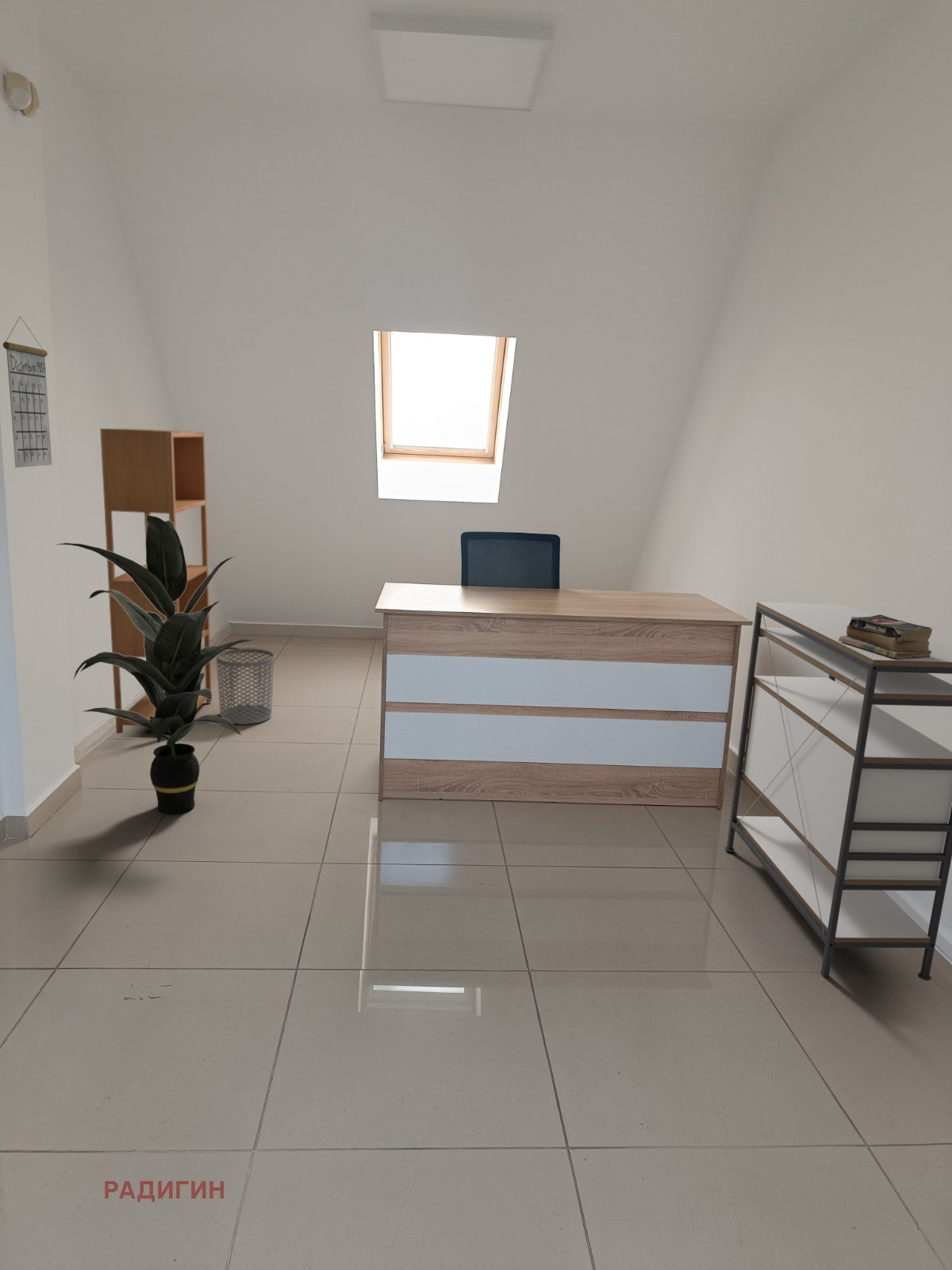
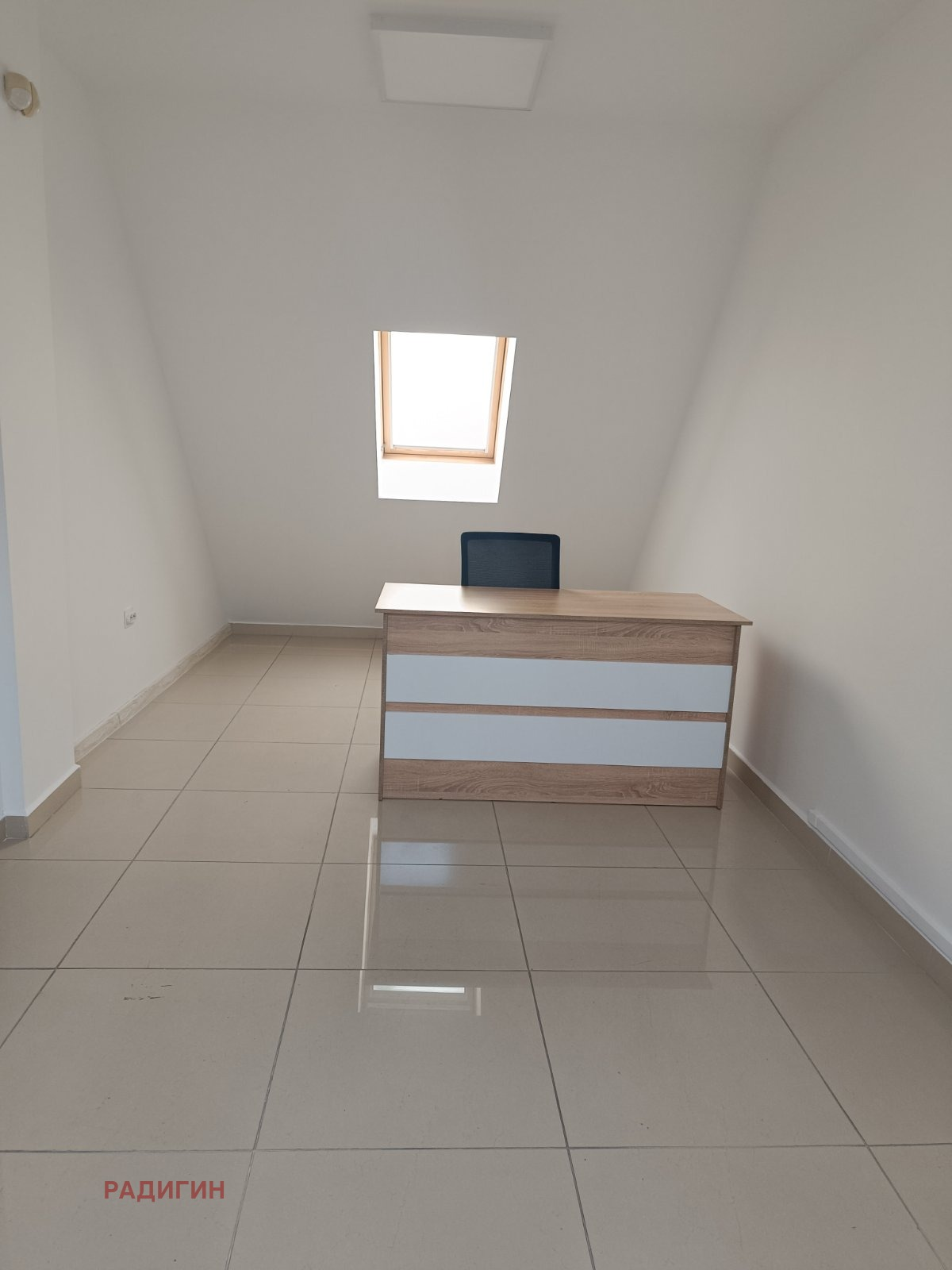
- calendar (29, 392)
- indoor plant (159, 667)
- waste bin (245, 686)
- bookcase (146, 568)
- books (885, 634)
- shelving unit (834, 772)
